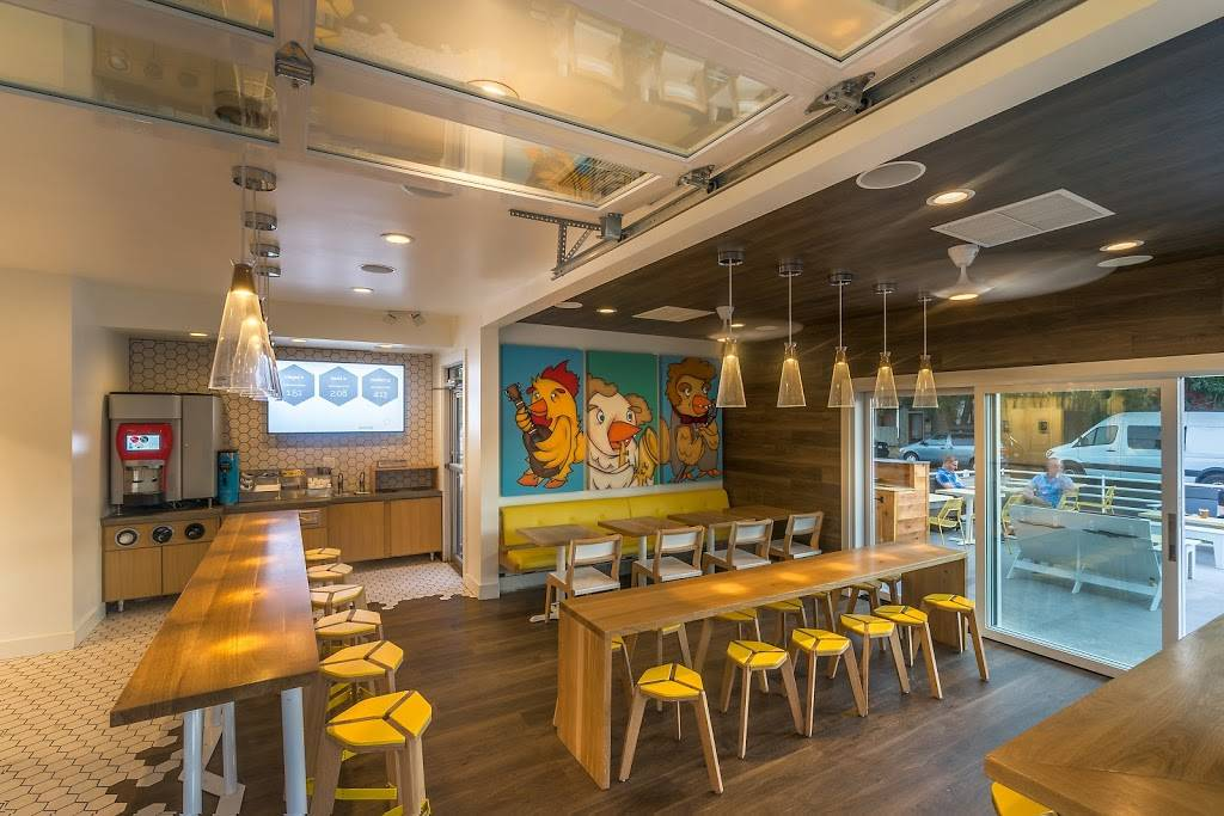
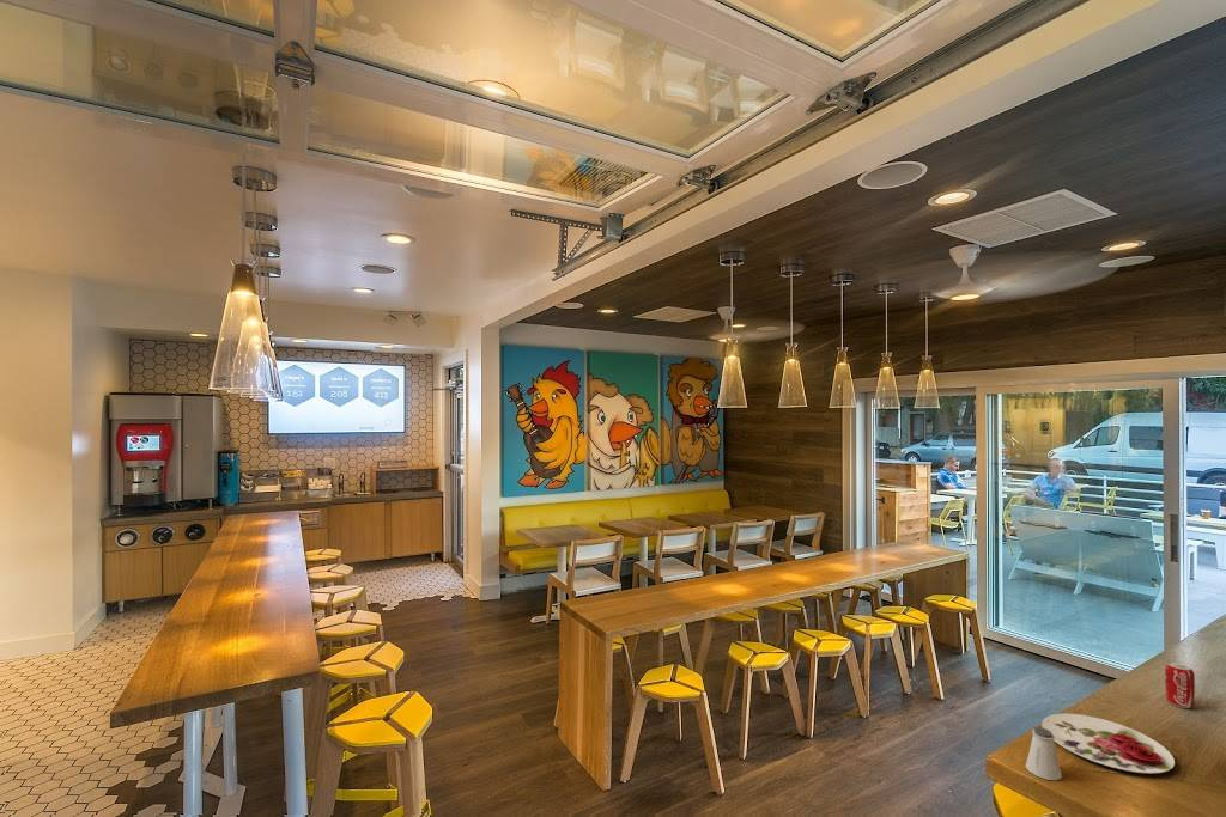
+ beverage can (1179, 684)
+ plate (1104, 739)
+ saltshaker (1043, 750)
